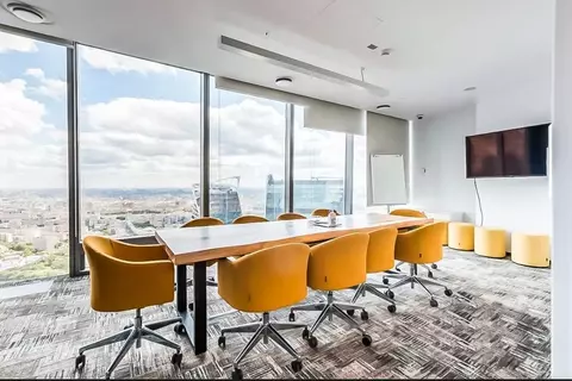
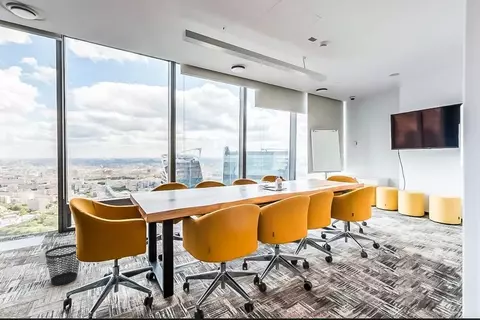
+ wastebasket (64, 265)
